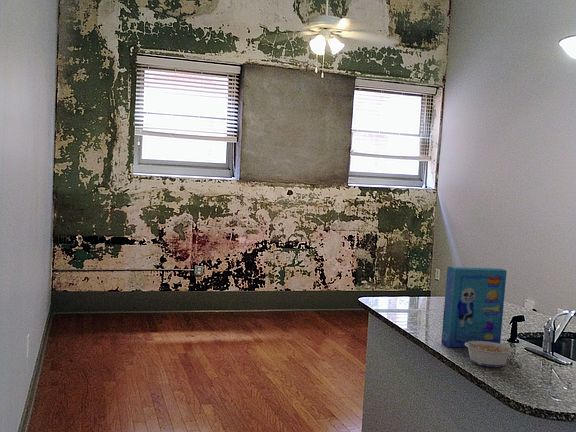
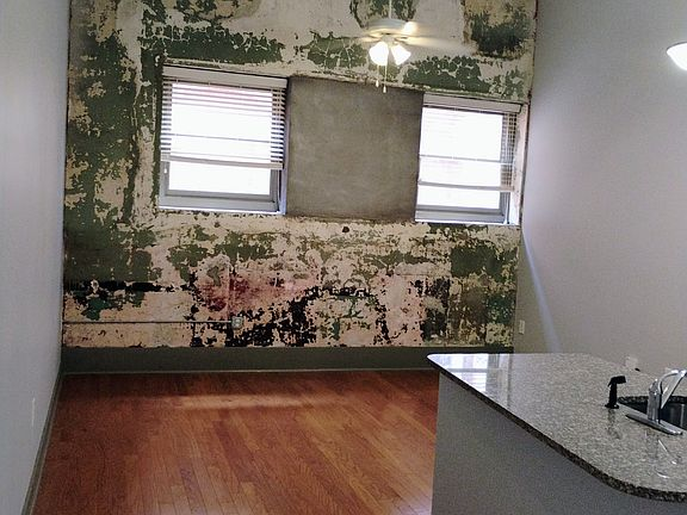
- cereal box (473, 306)
- legume (486, 352)
